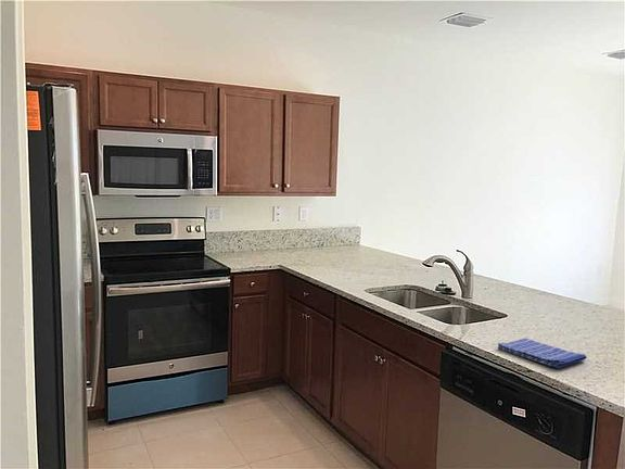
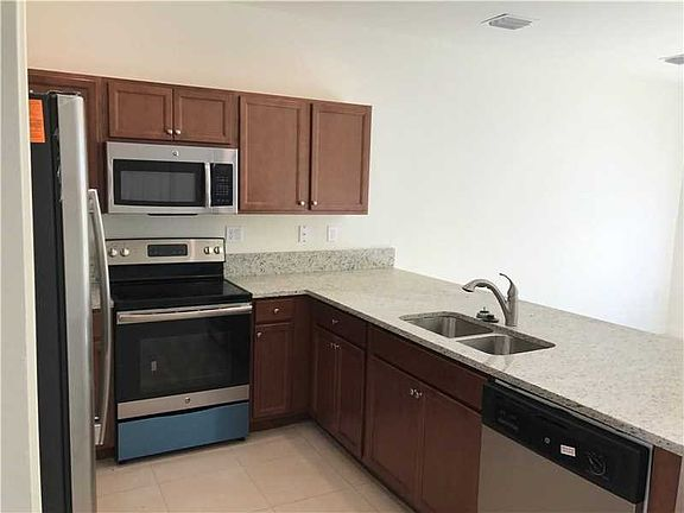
- dish towel (540, 351)
